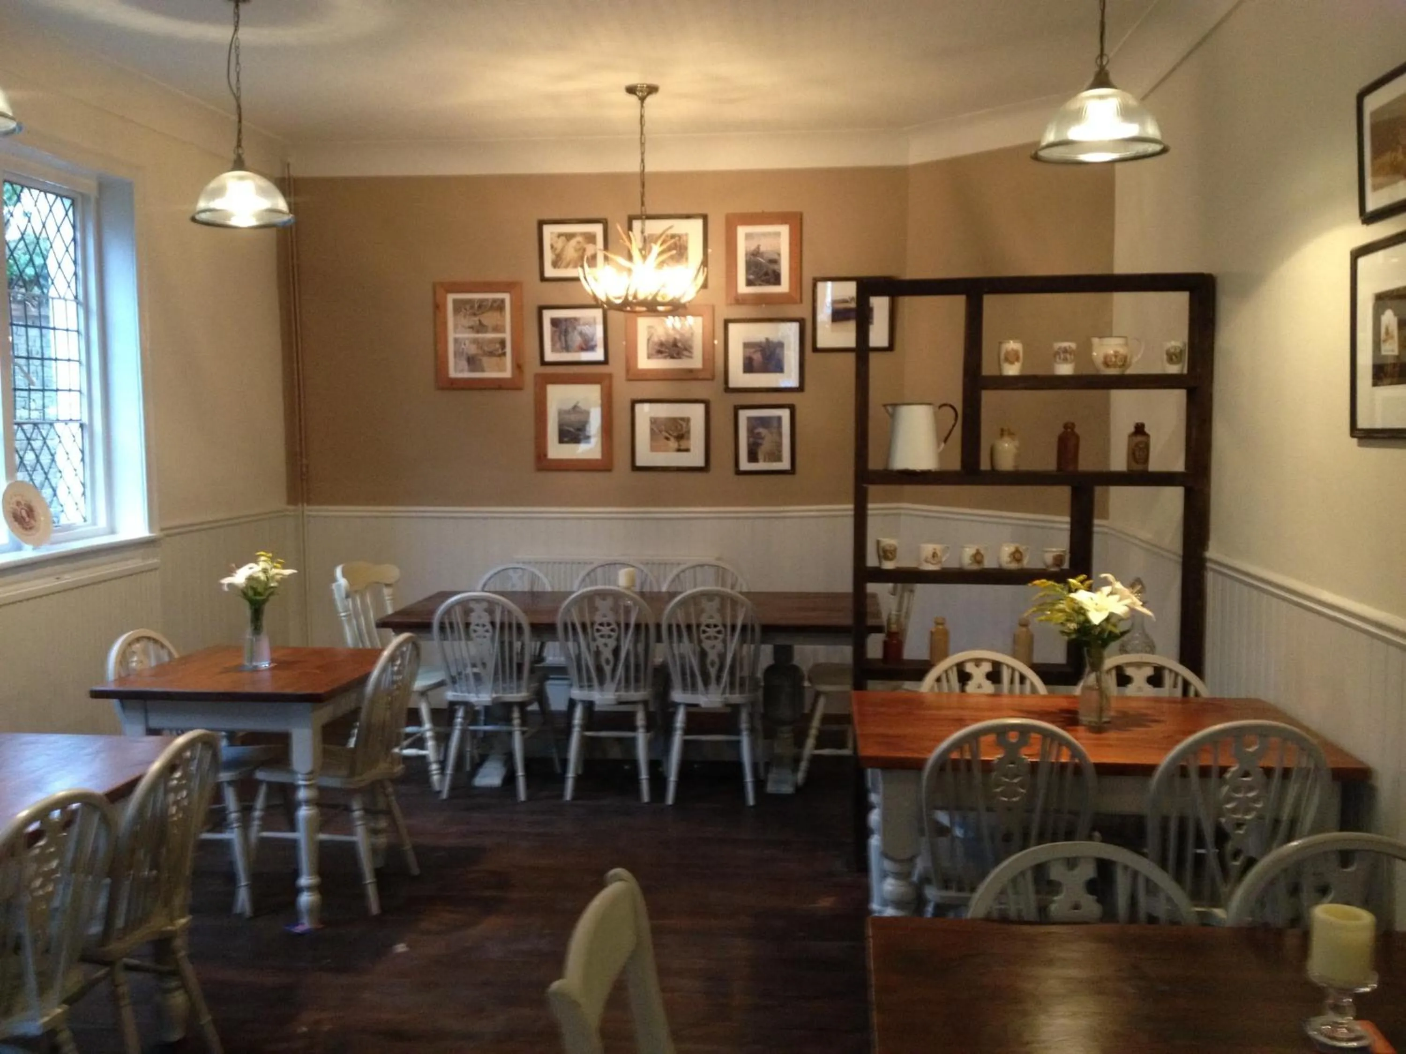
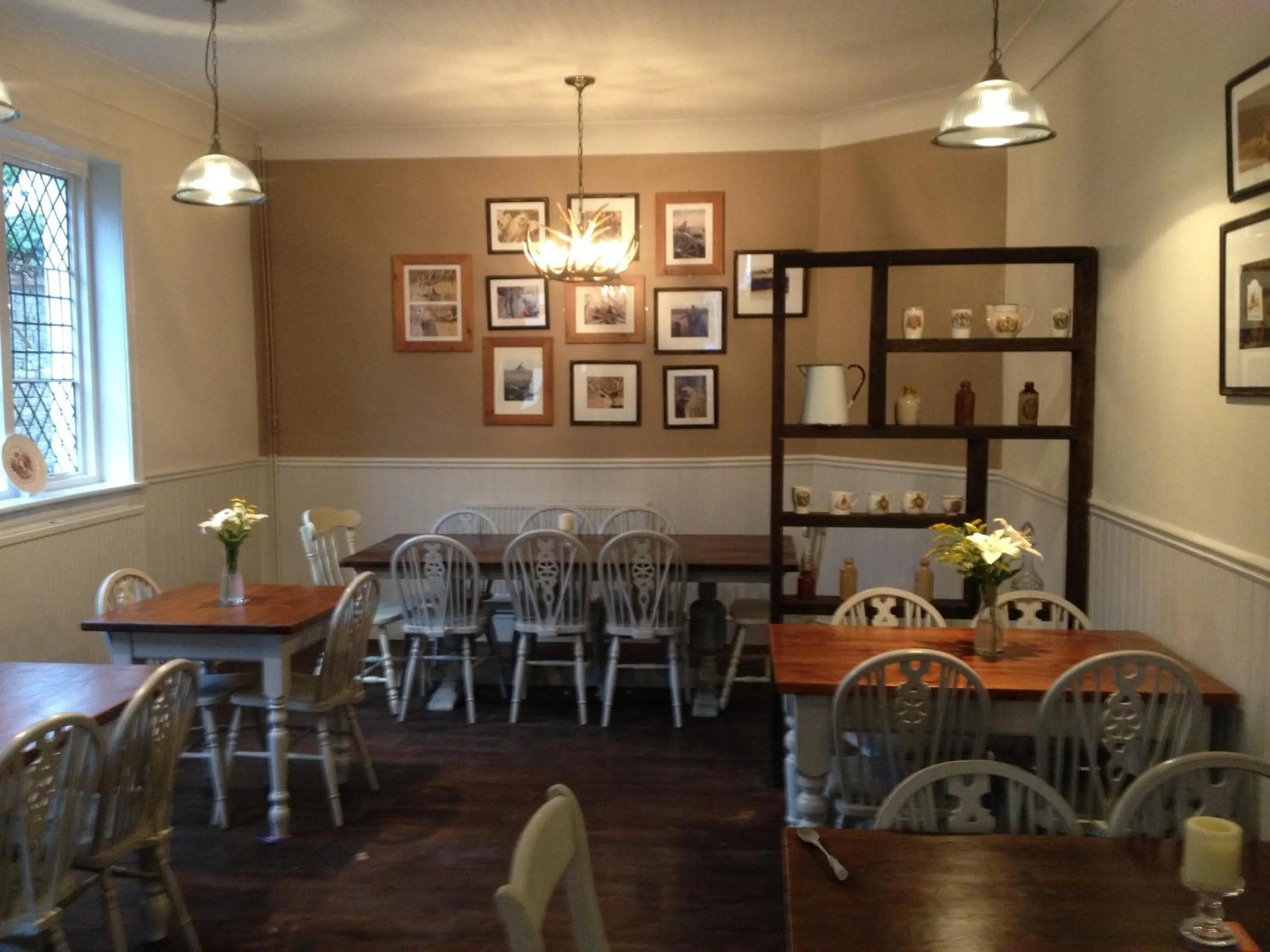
+ soupspoon (822, 850)
